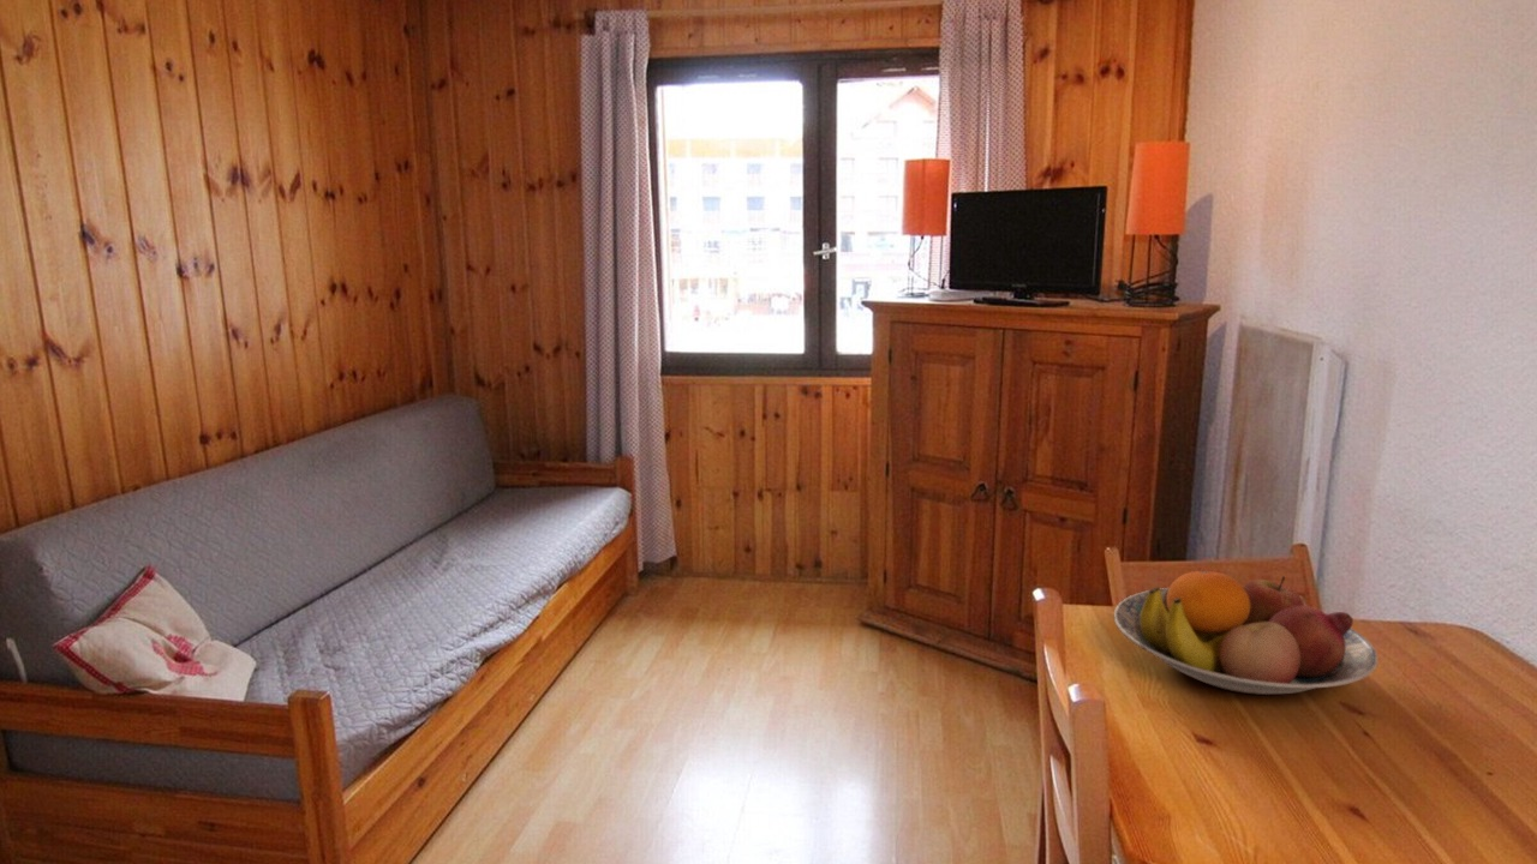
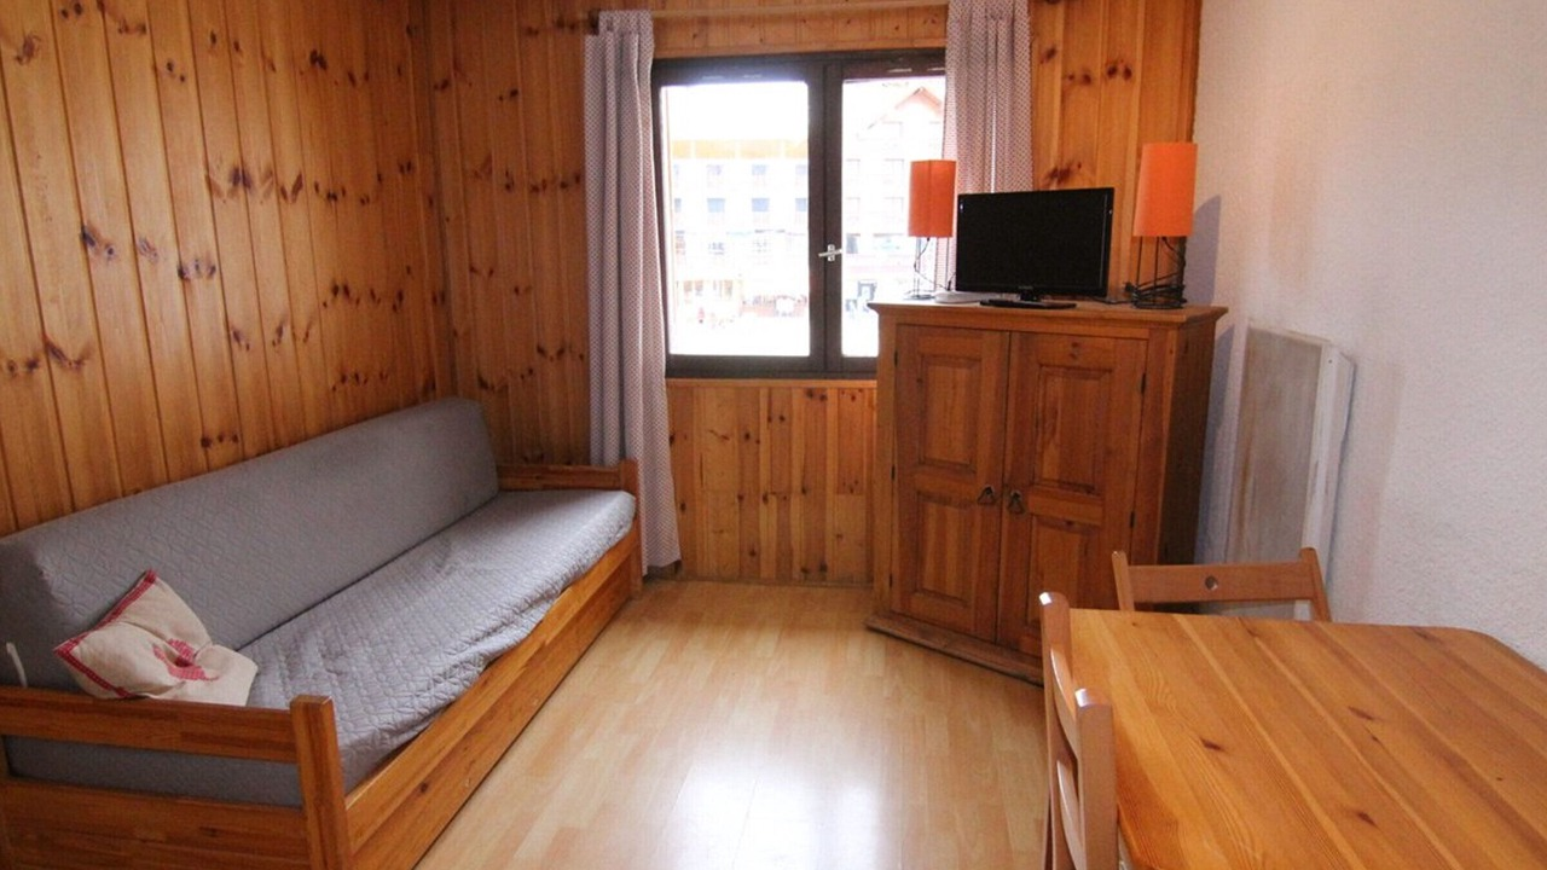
- fruit bowl (1238, 620)
